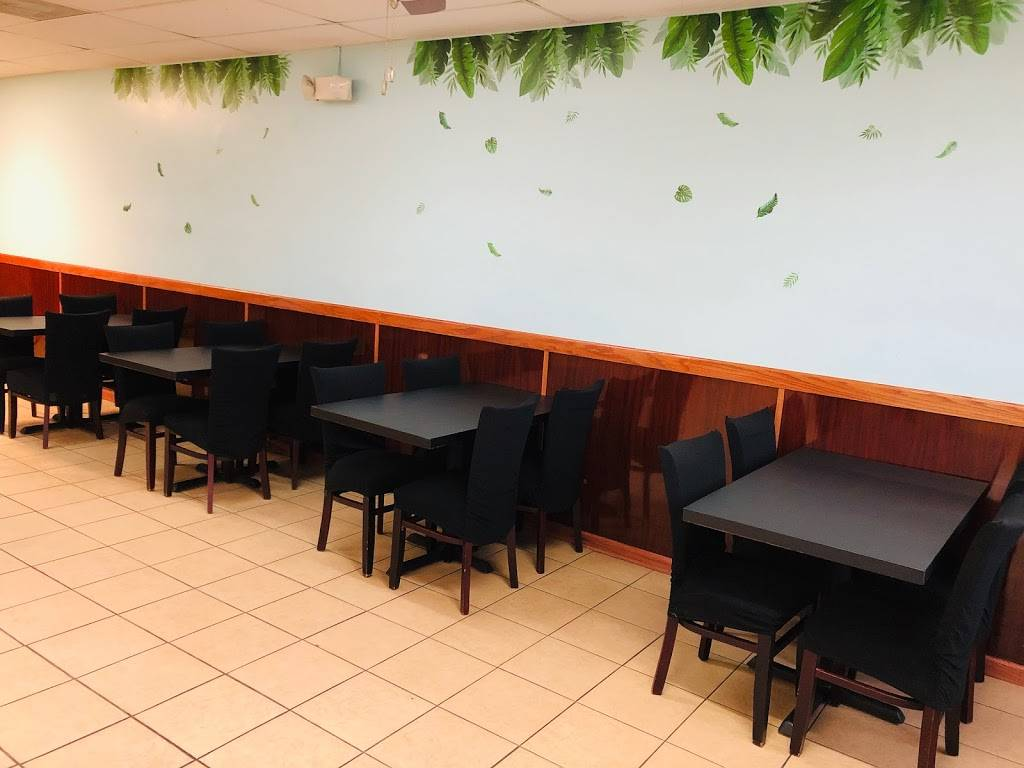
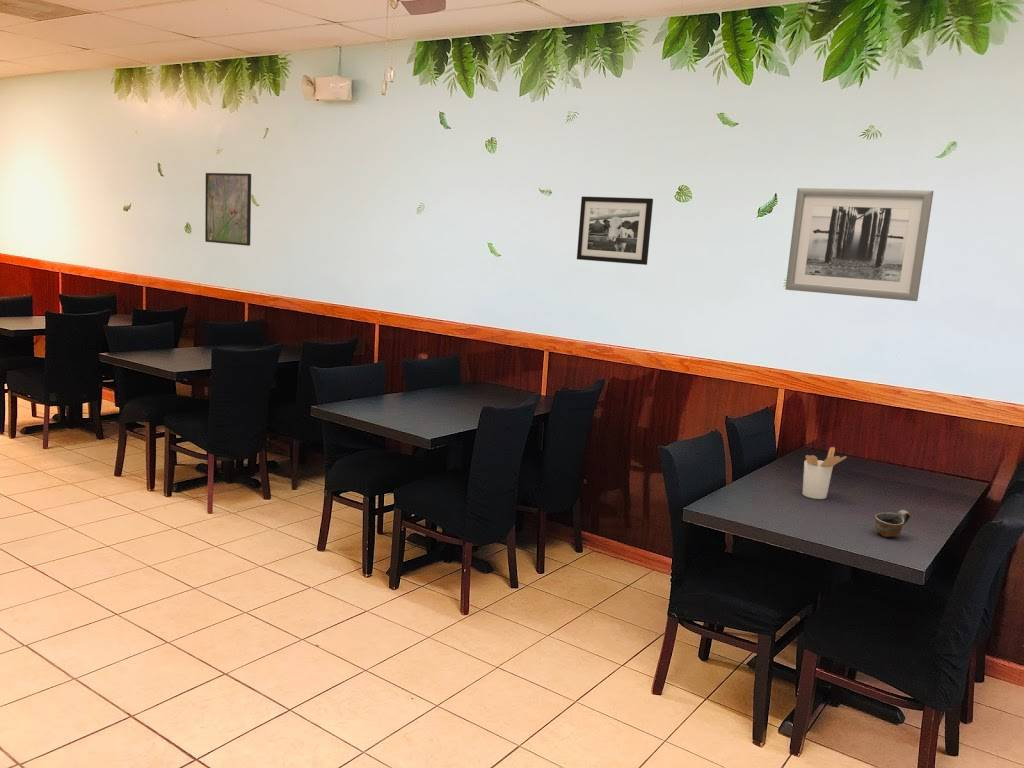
+ picture frame (613, 230)
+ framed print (227, 208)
+ wall art (855, 242)
+ utensil holder (822, 473)
+ cup (891, 523)
